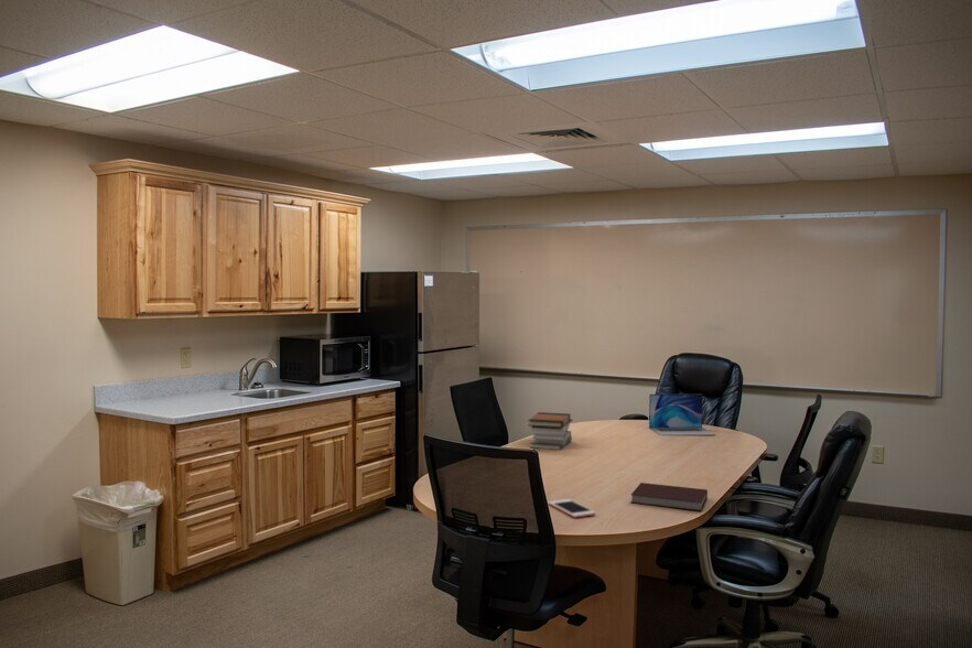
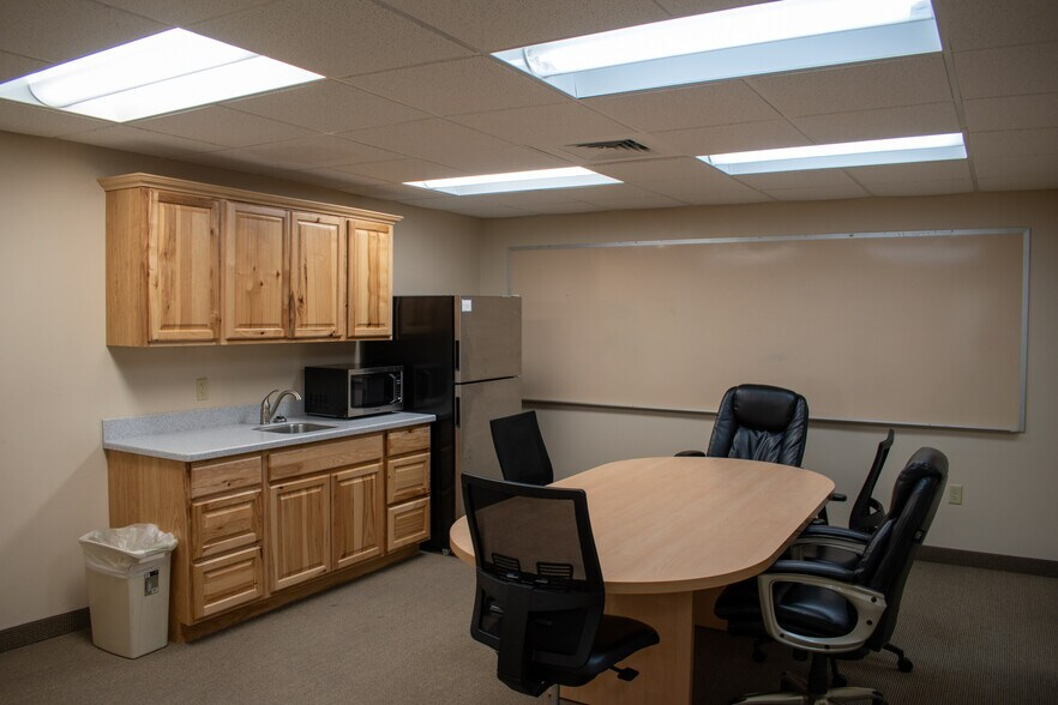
- book stack (550, 430)
- laptop (681, 413)
- cell phone (571, 507)
- notebook (669, 496)
